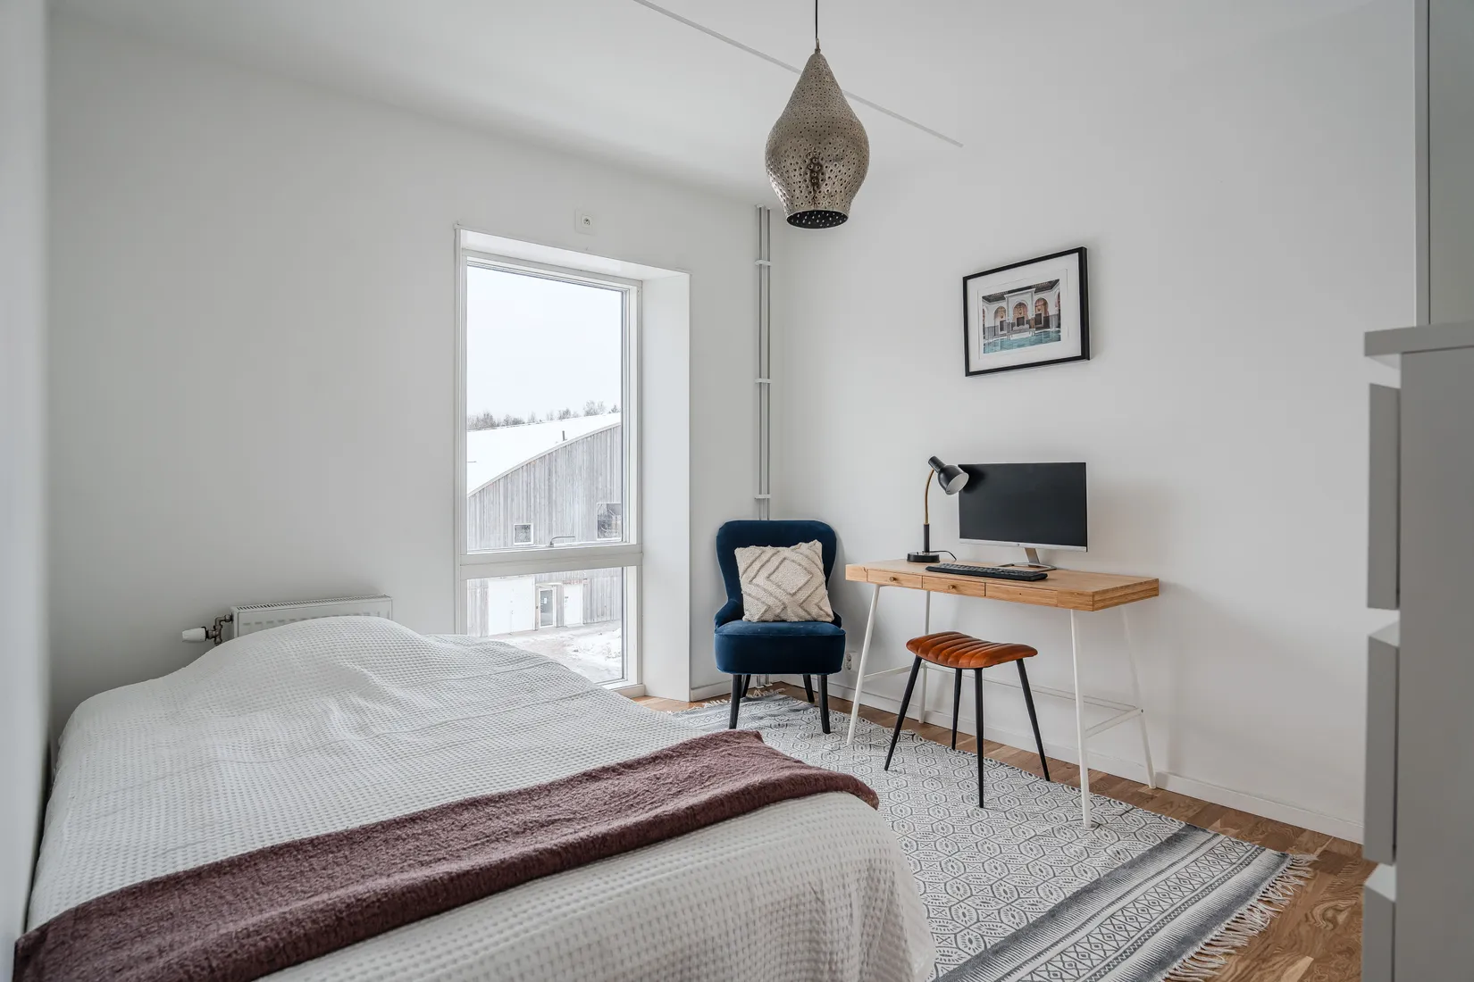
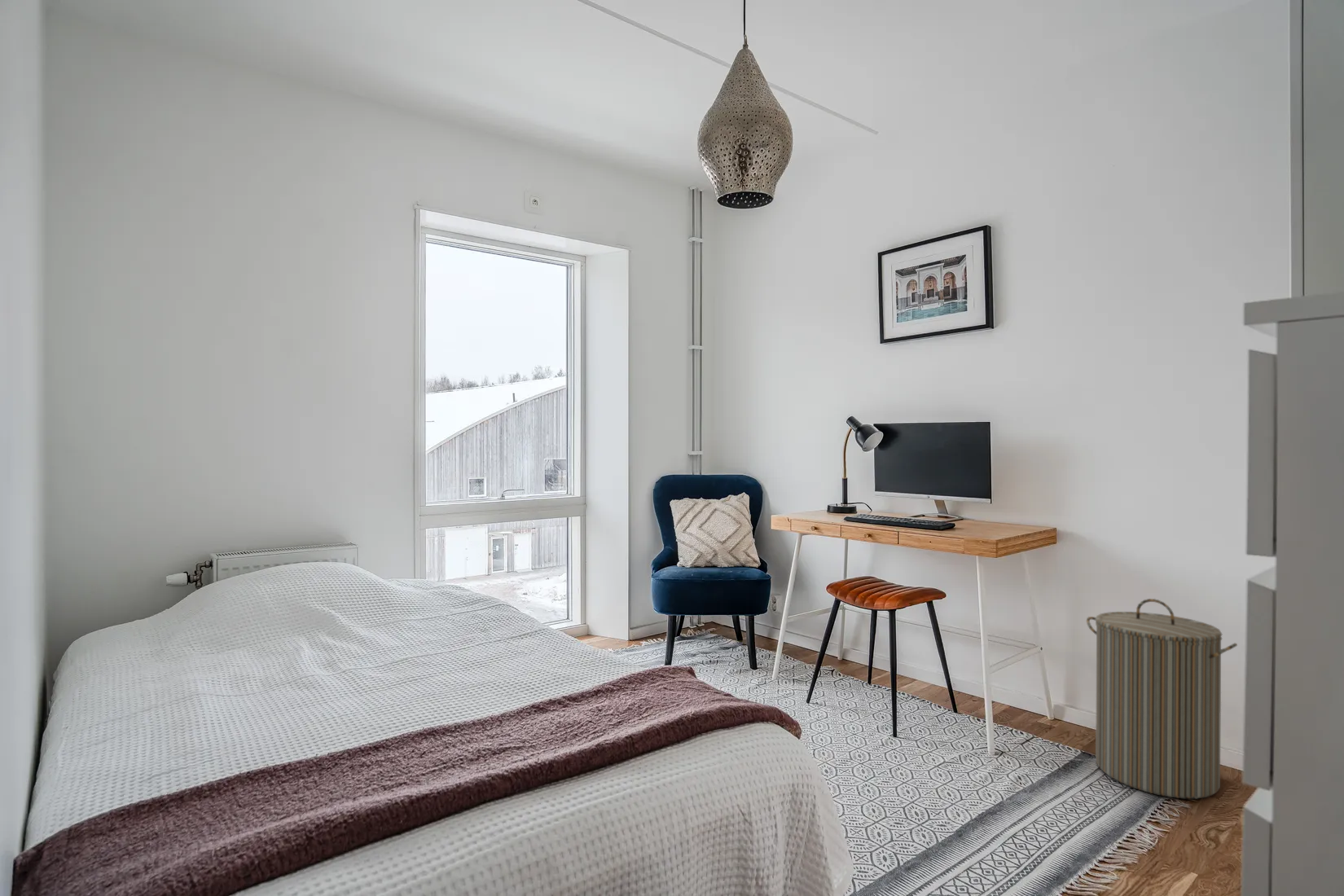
+ laundry hamper (1156, 687)
